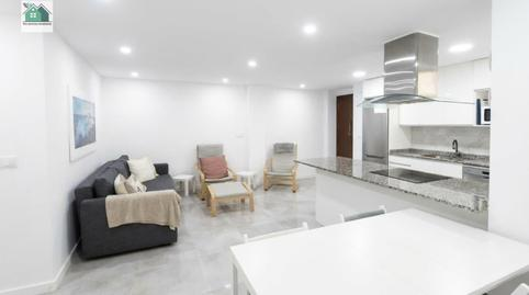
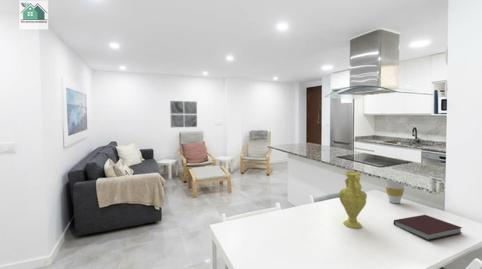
+ wall art (183, 113)
+ notebook (426, 226)
+ cup (394, 191)
+ vase (352, 198)
